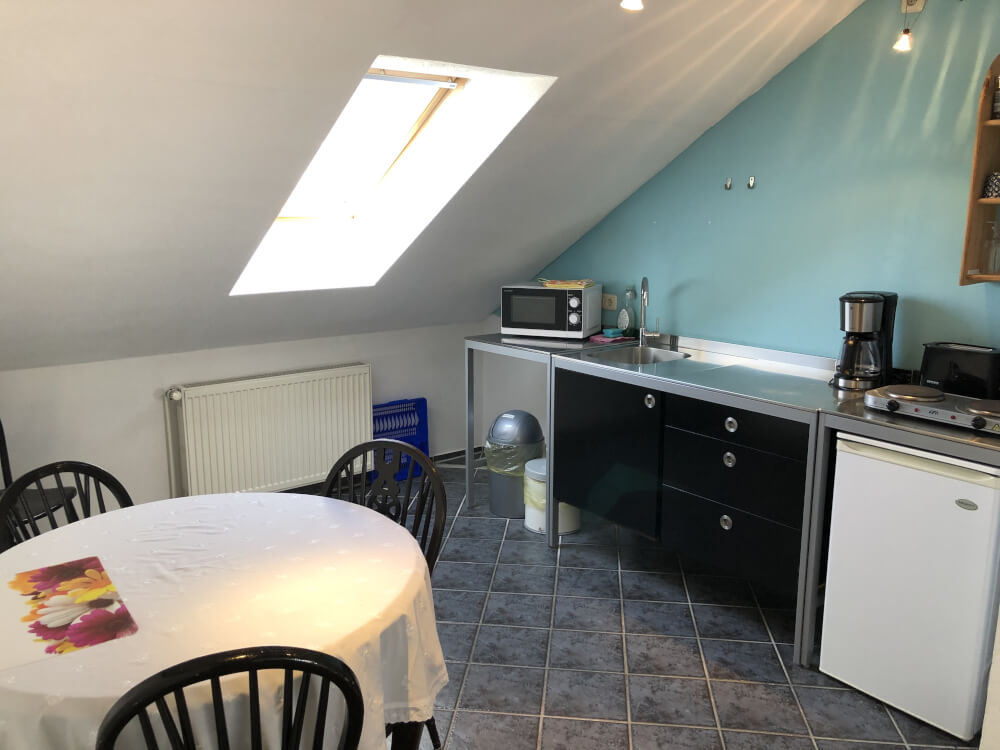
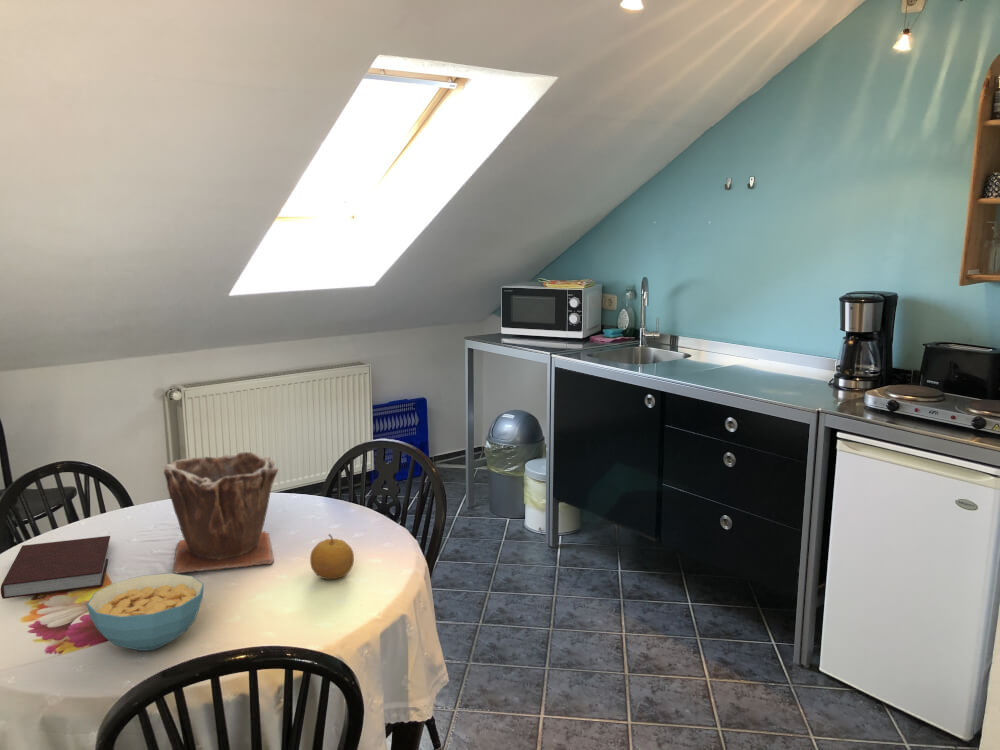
+ cereal bowl (148, 618)
+ notebook (60, 564)
+ plant pot (222, 507)
+ fruit (331, 554)
